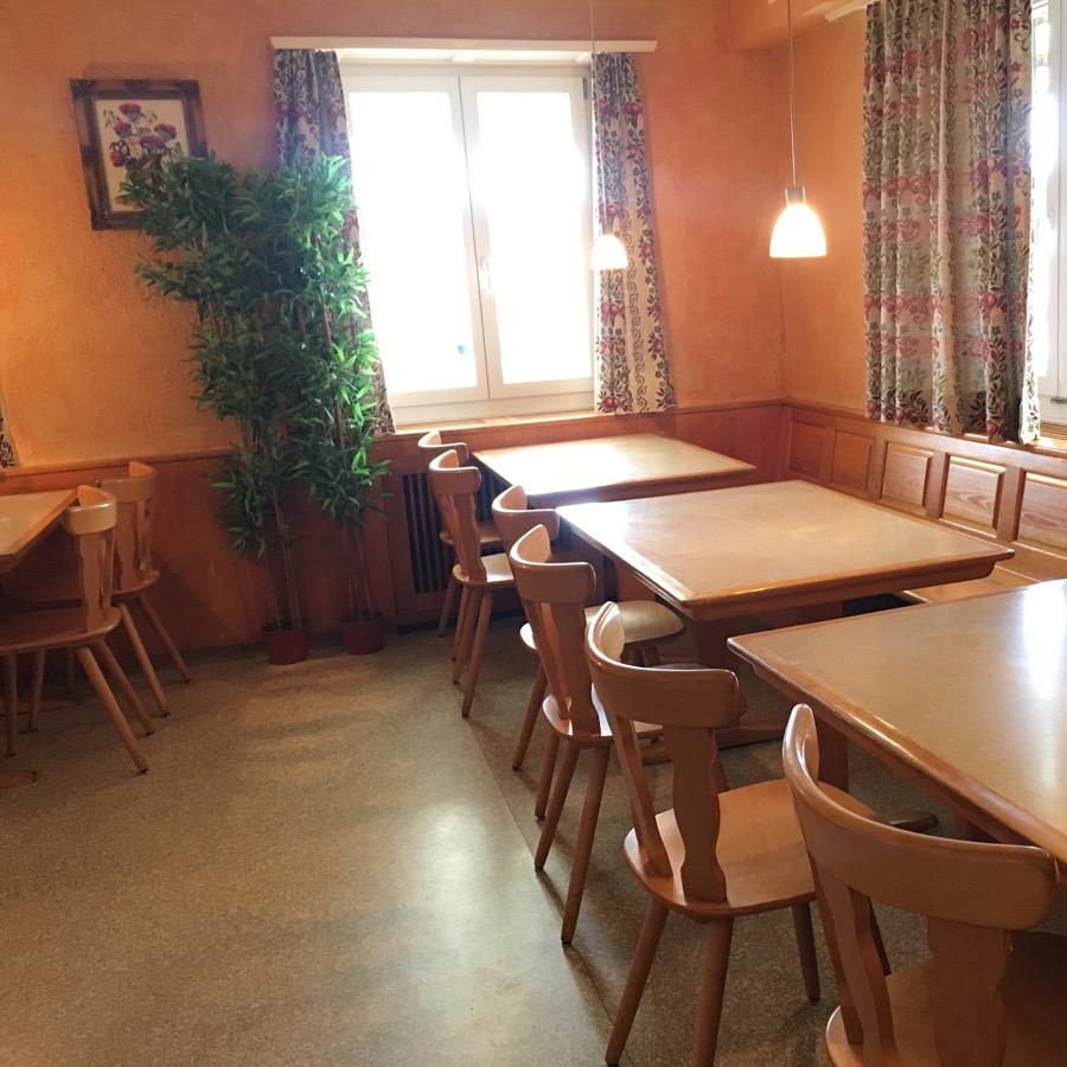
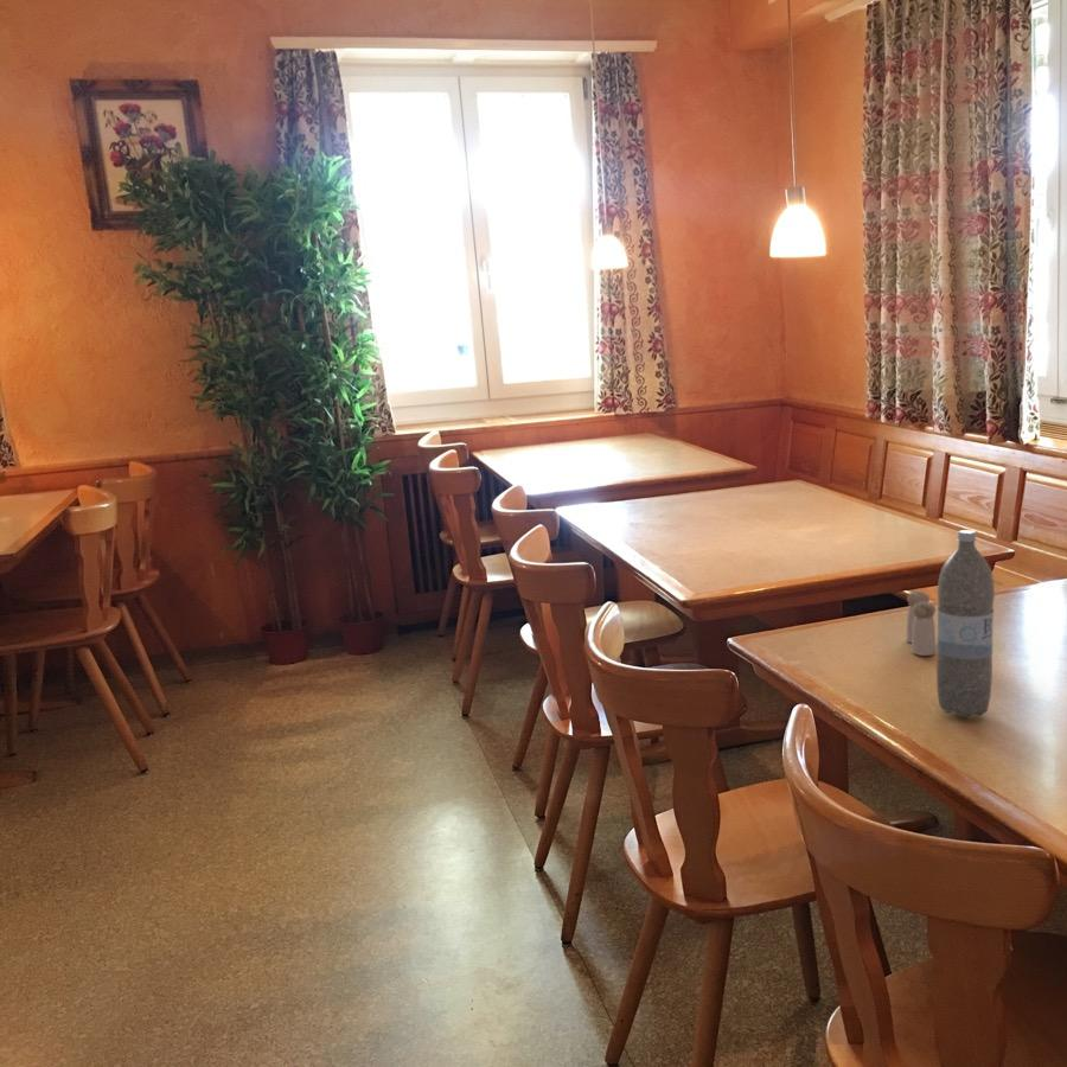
+ salt and pepper shaker (920, 621)
+ water bottle (965, 624)
